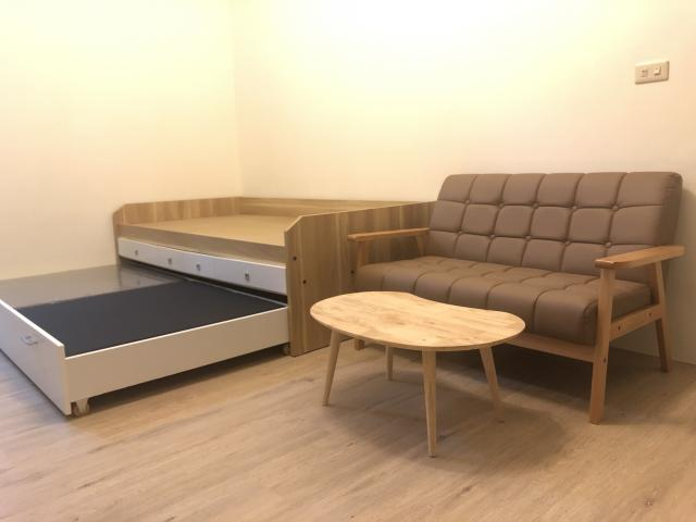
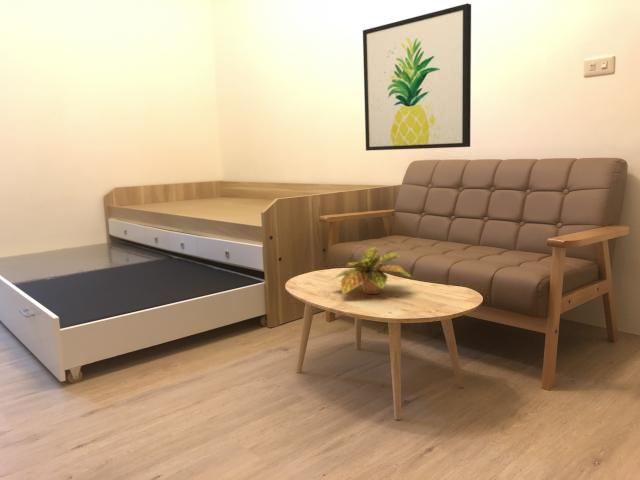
+ plant (368, 269)
+ wall art (413, 84)
